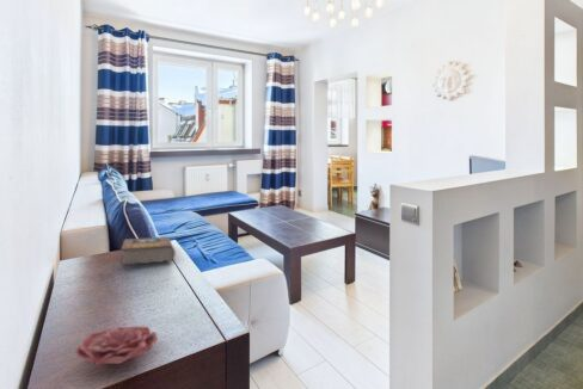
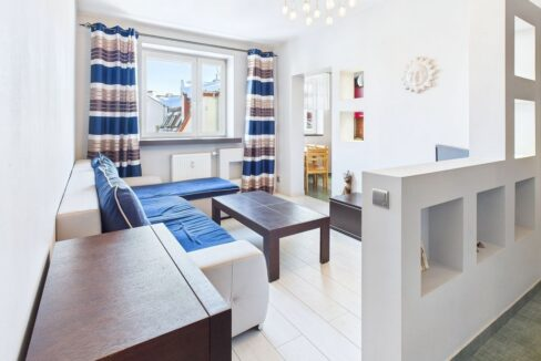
- book (148, 248)
- flower (119, 346)
